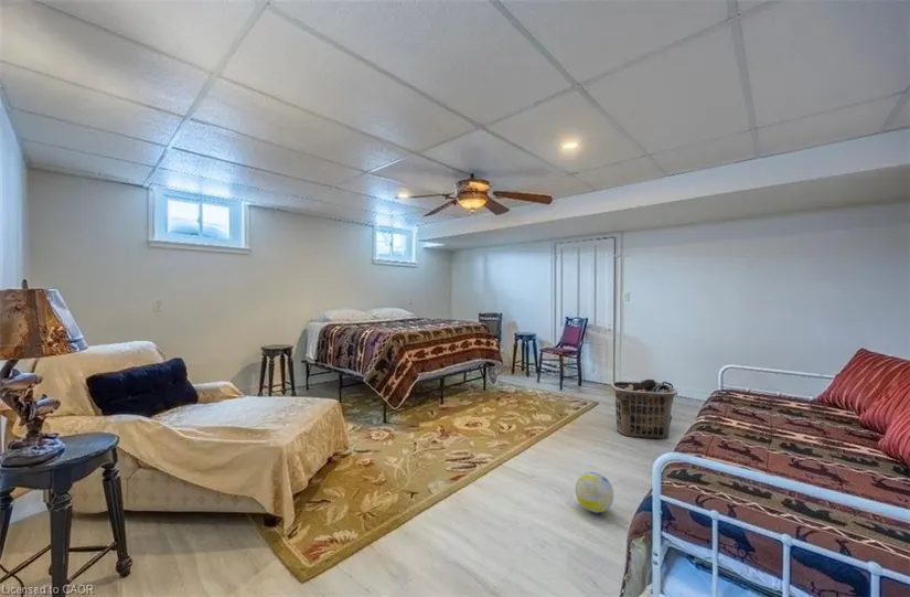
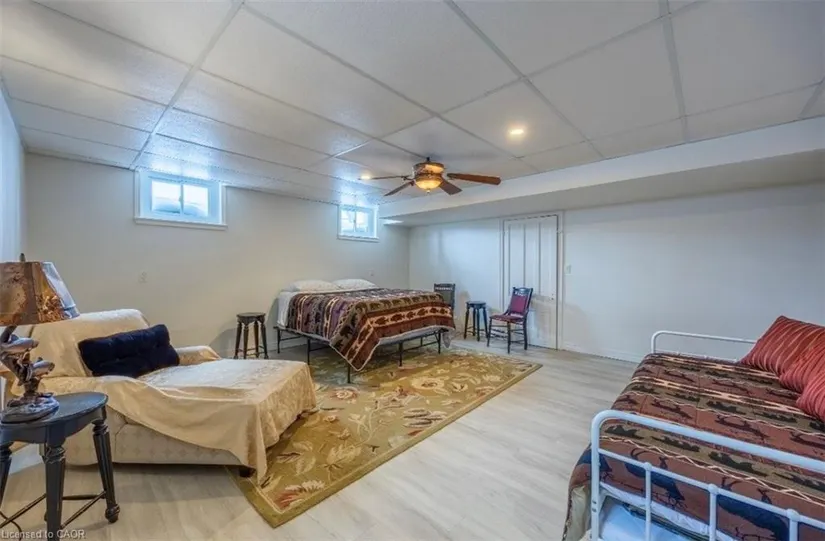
- ball (593, 491)
- clothes hamper (642, 405)
